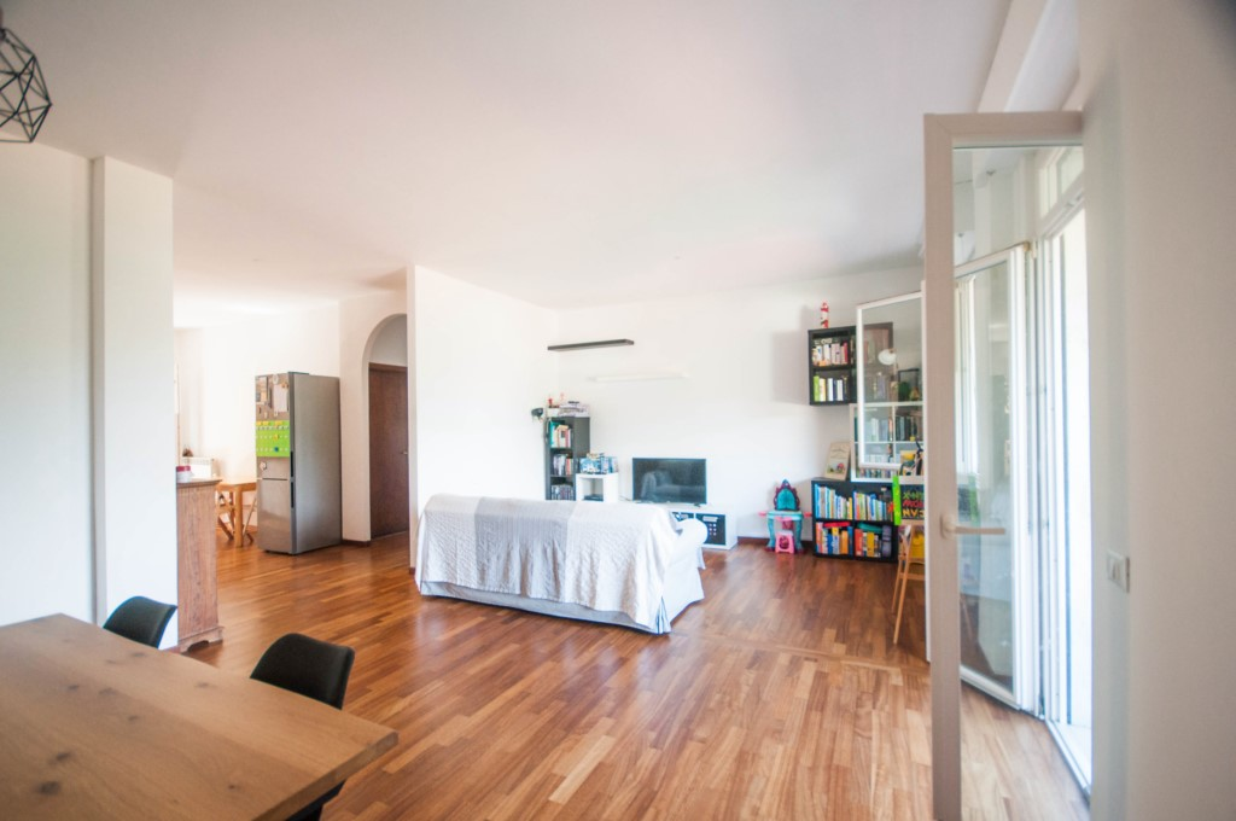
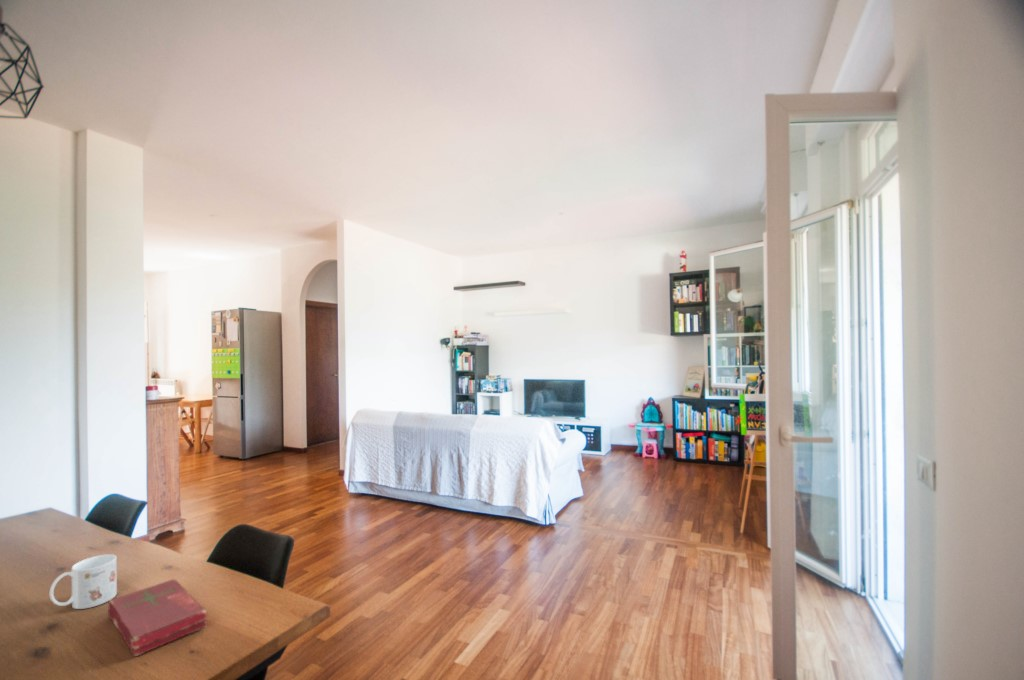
+ mug (84, 584)
+ book (157, 613)
